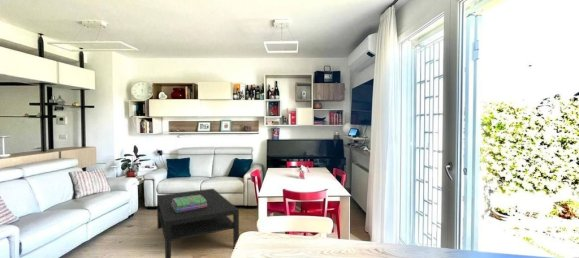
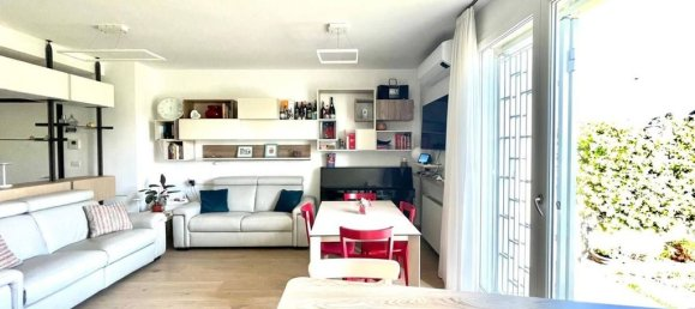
- stack of books (189, 202)
- coffee table (194, 219)
